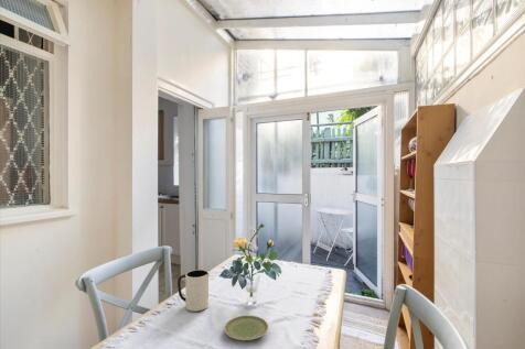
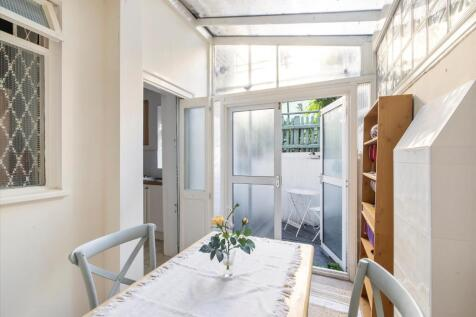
- pitcher (194, 290)
- plate (246, 329)
